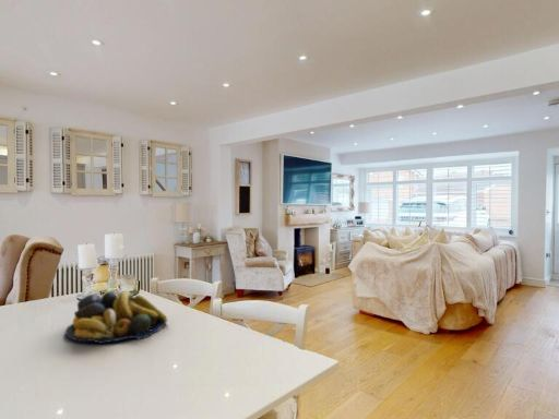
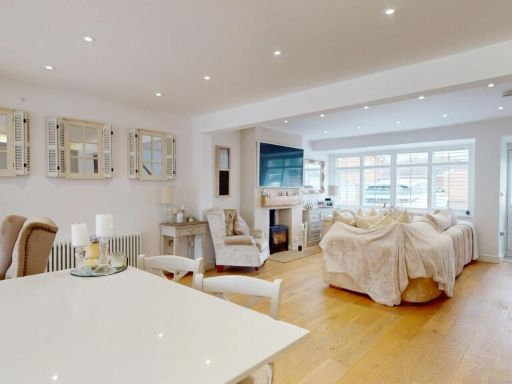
- fruit bowl (118, 310)
